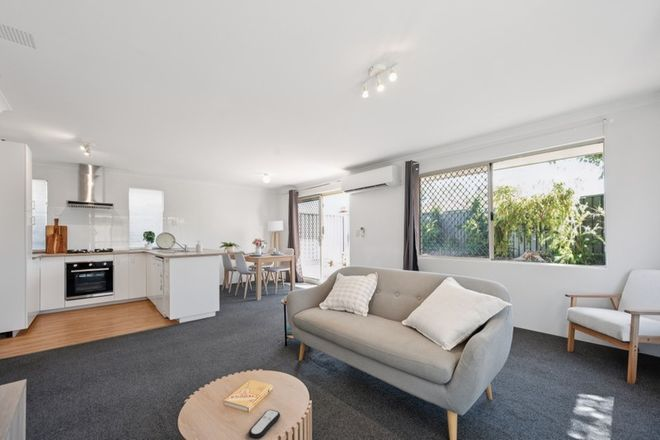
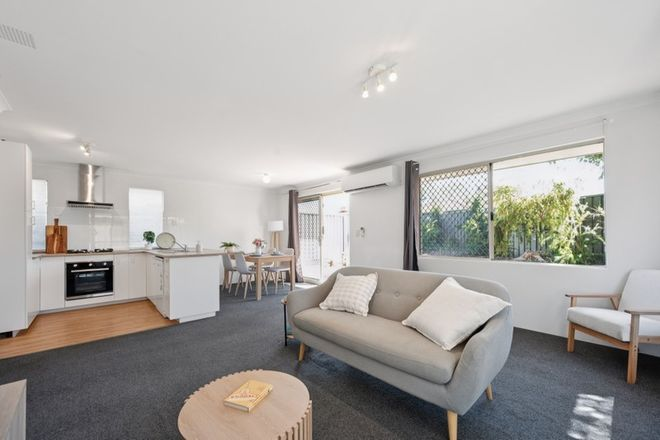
- remote control (264, 423)
